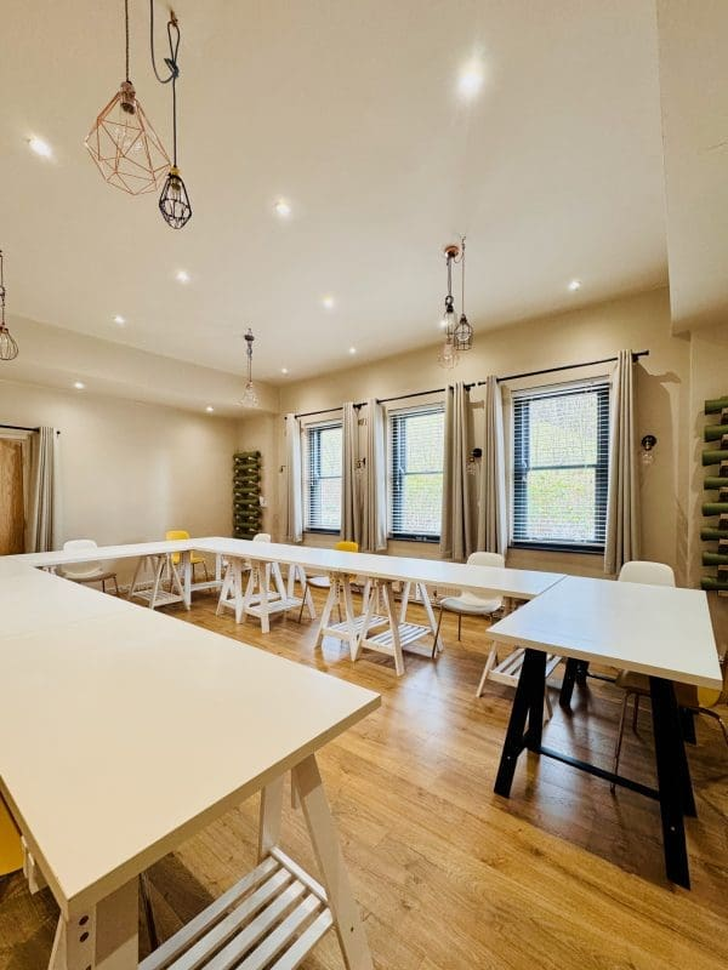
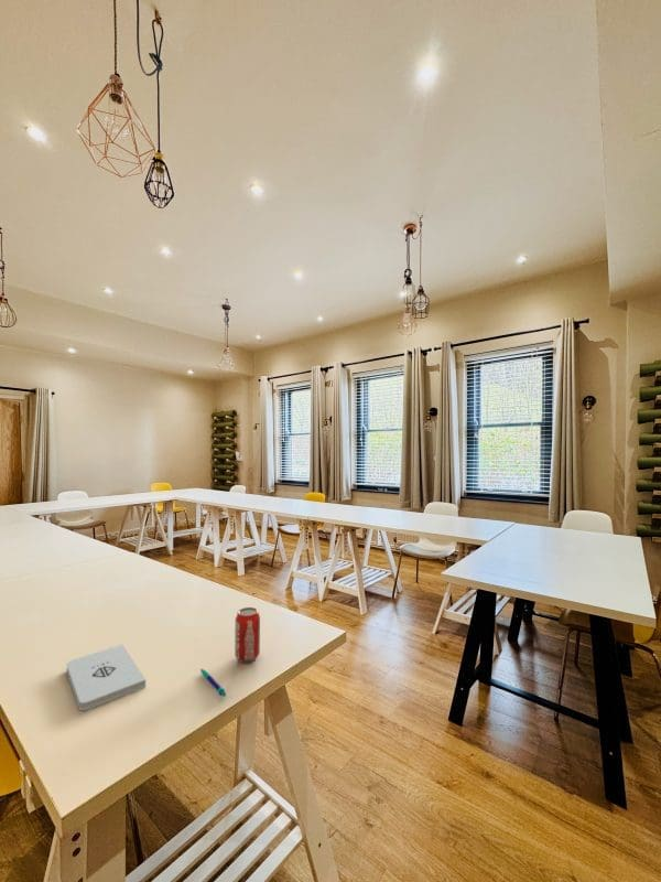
+ beverage can (247, 634)
+ pen (212, 680)
+ notepad (104, 674)
